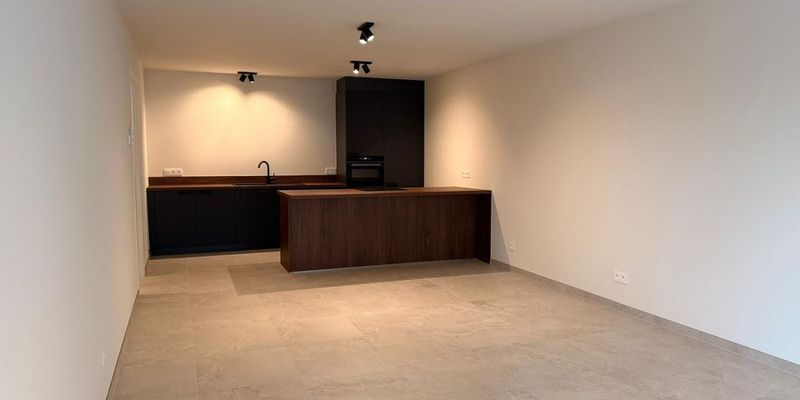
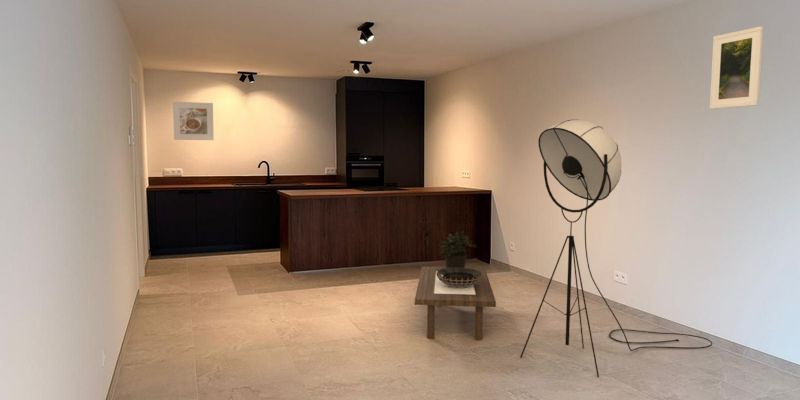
+ coffee table (453, 300)
+ floor lamp (585, 237)
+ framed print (735, 69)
+ potted plant (457, 251)
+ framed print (193, 121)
+ decorative bowl (458, 278)
